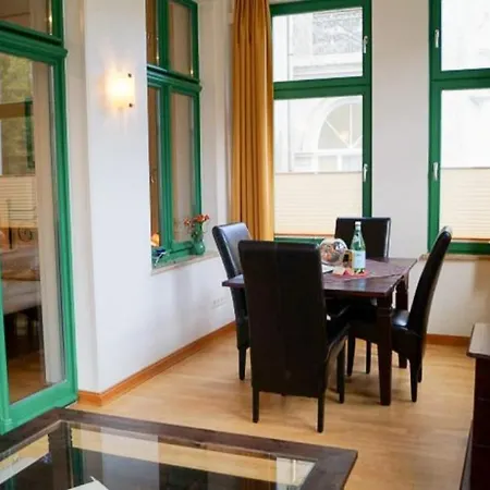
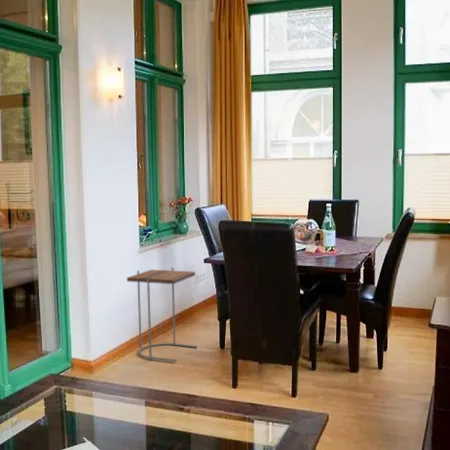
+ side table (173, 312)
